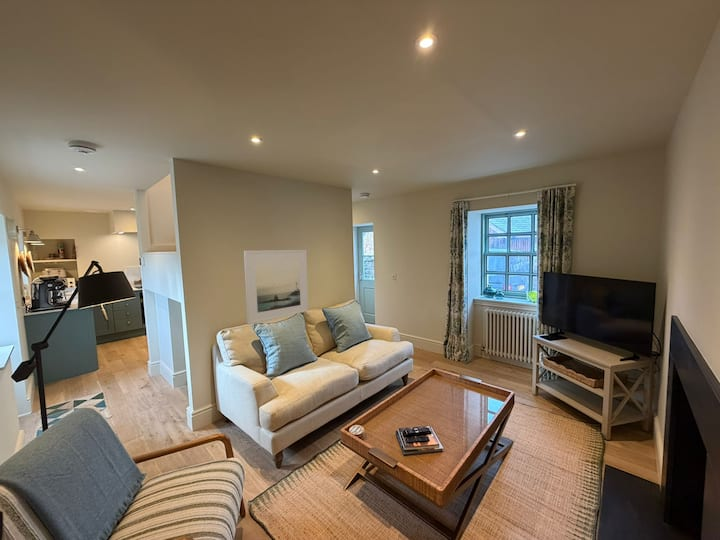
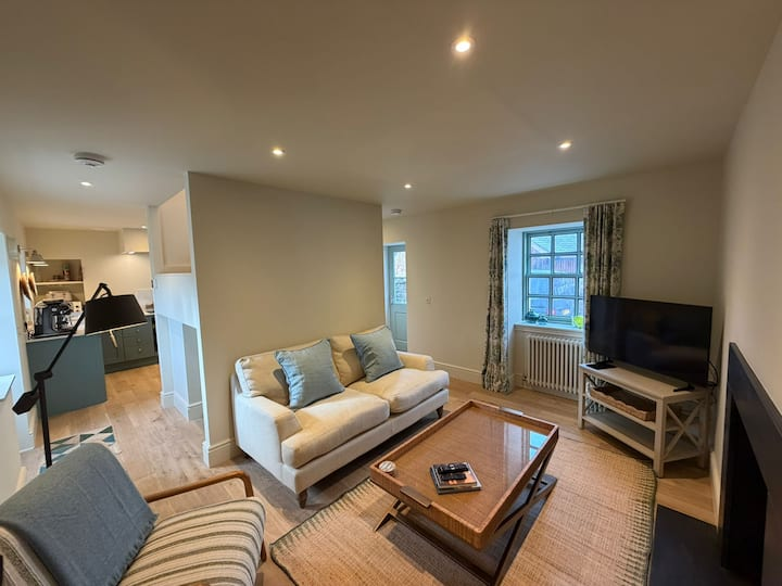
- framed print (279, 284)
